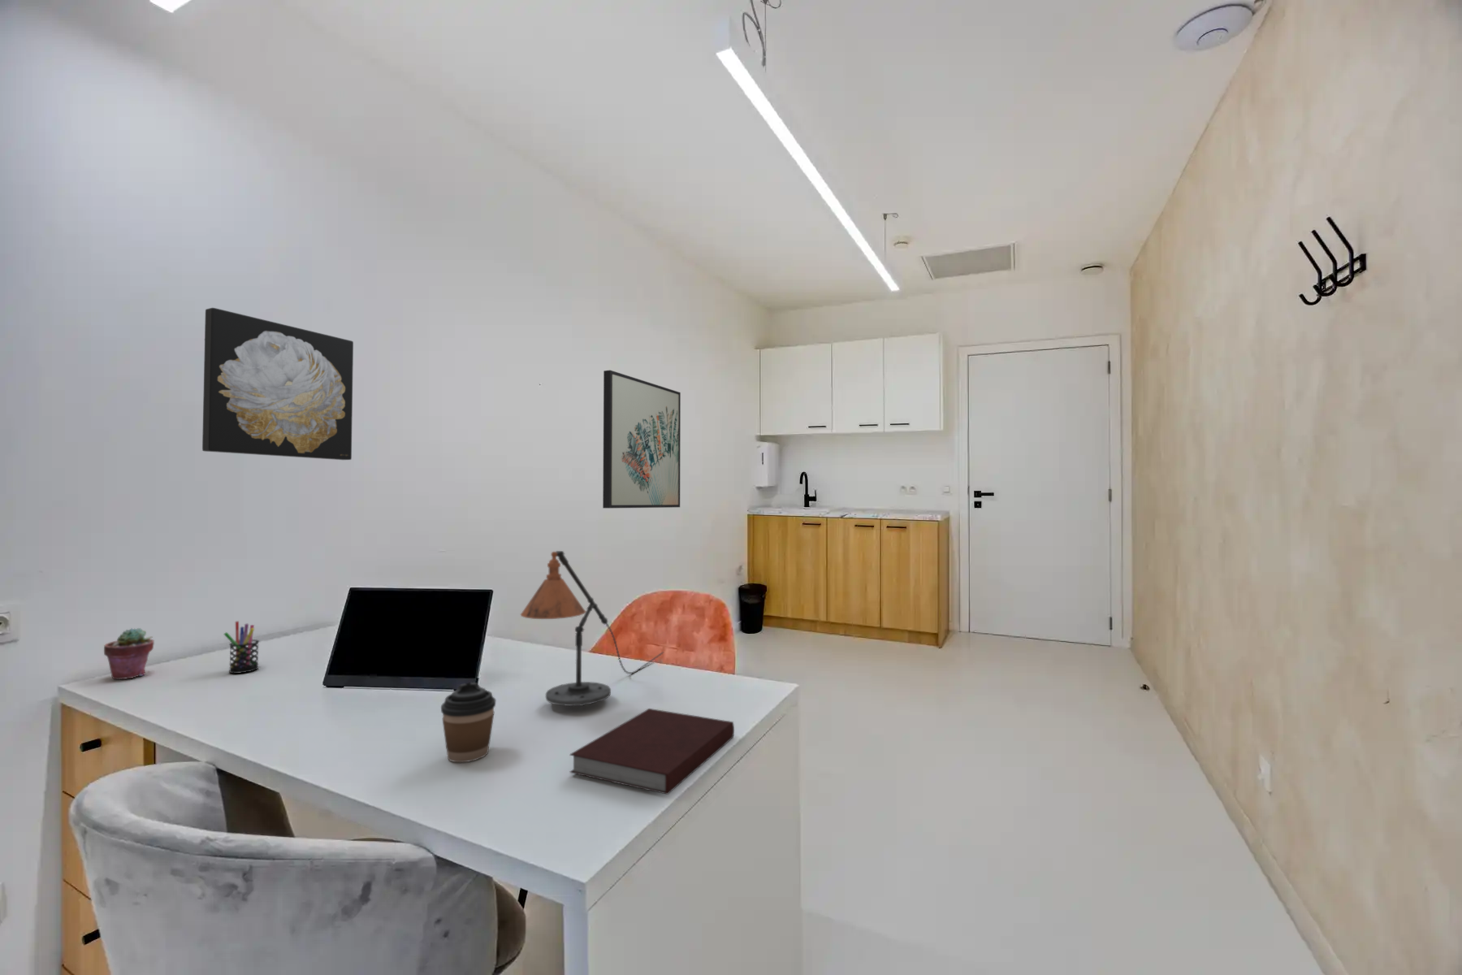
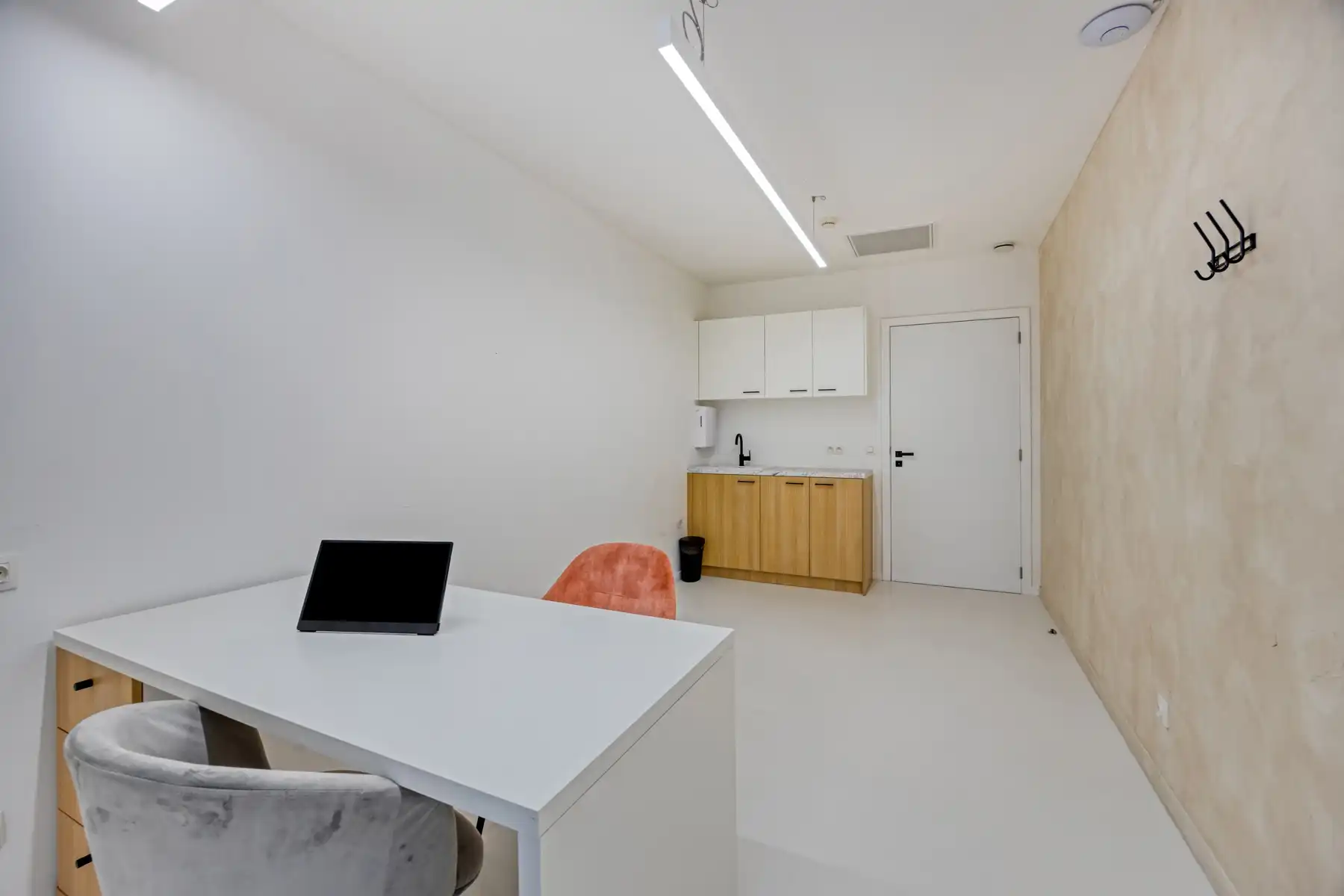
- potted succulent (129, 652)
- coffee cup (468, 720)
- wall art (284, 391)
- desk lamp (606, 618)
- notebook (657, 745)
- wall art (645, 444)
- pen holder (240, 646)
